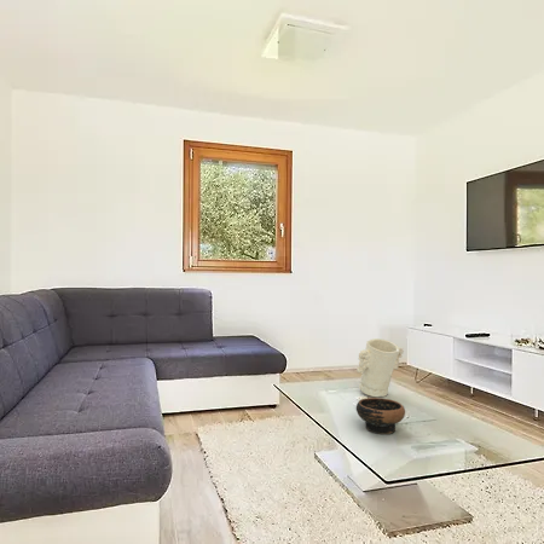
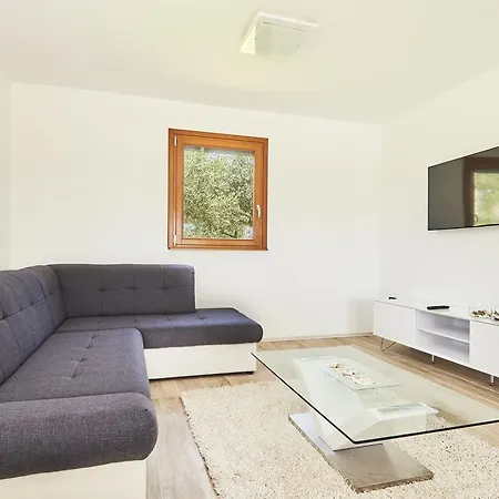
- bowl (380, 416)
- decorative vase (377, 368)
